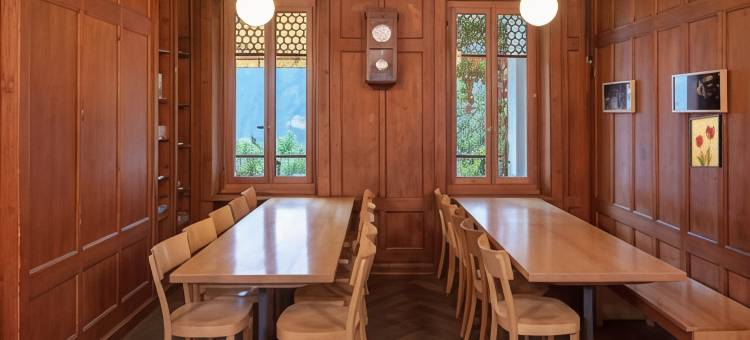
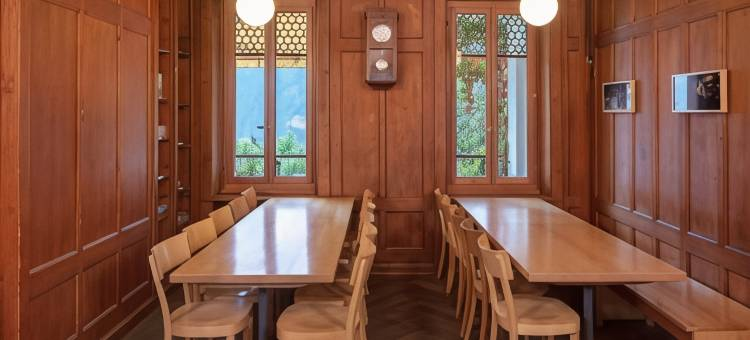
- wall art (706, 142)
